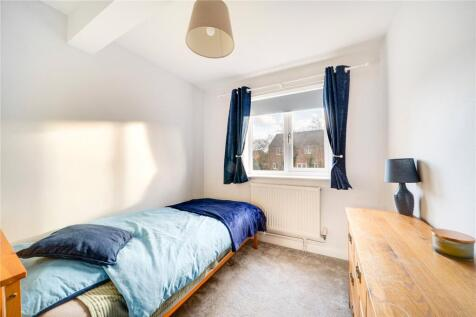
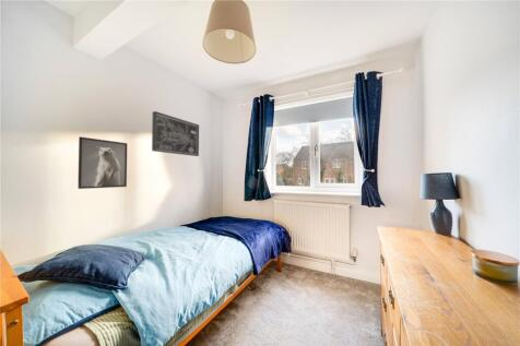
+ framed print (104, 164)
+ wall art (178, 136)
